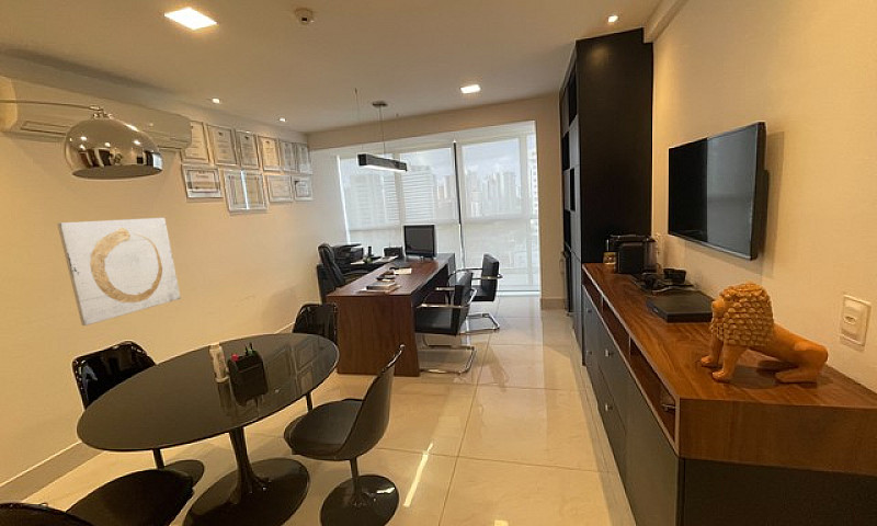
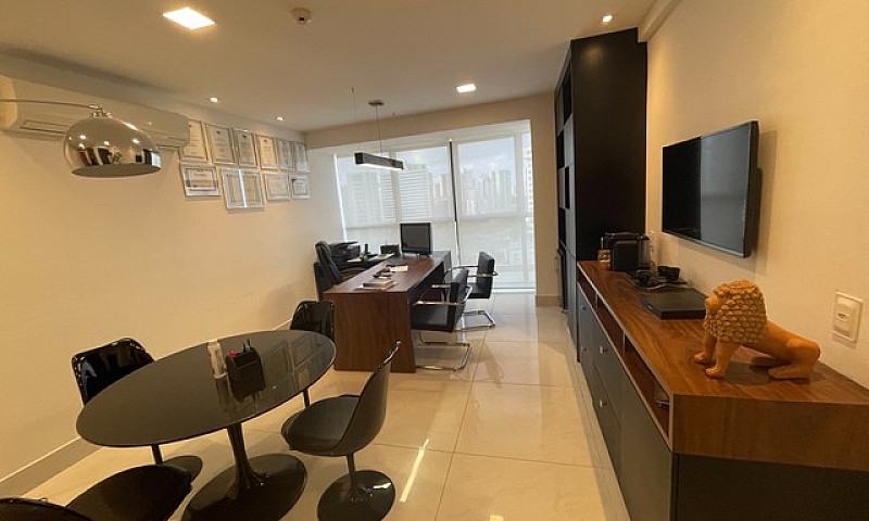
- wall art (127, 266)
